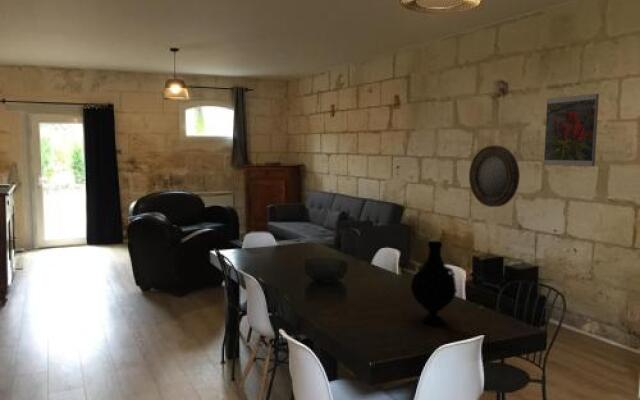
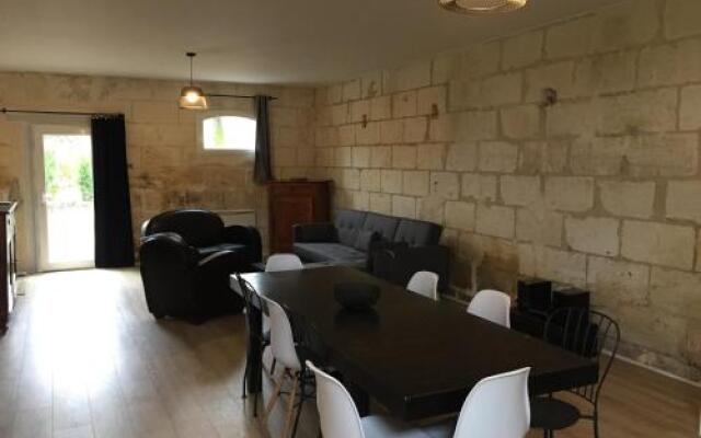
- vase (433, 281)
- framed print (569, 131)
- home mirror (492, 176)
